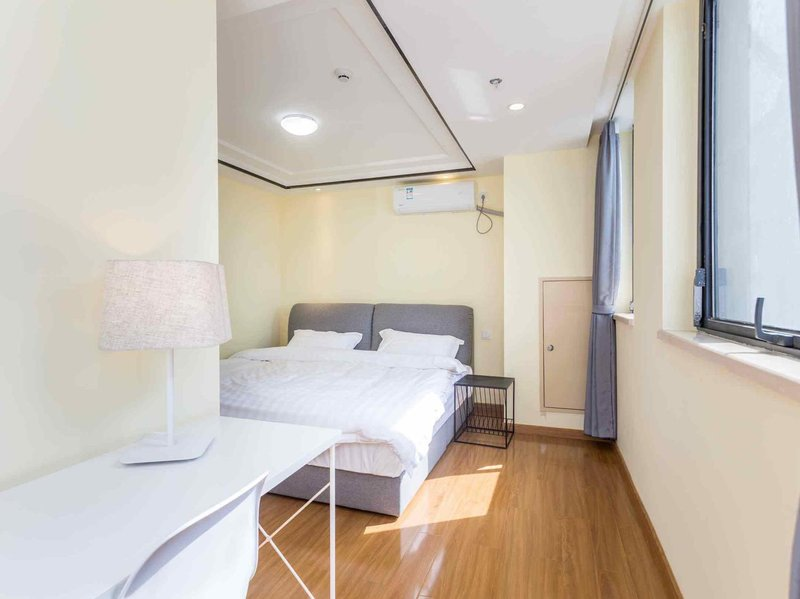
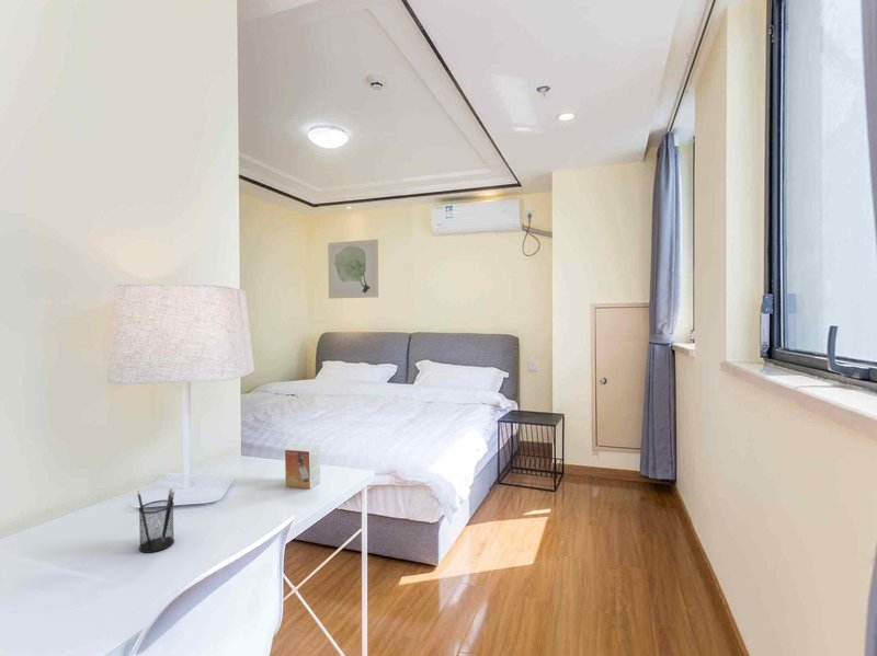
+ pencil holder (157, 516)
+ wall art (352, 269)
+ small box (303, 465)
